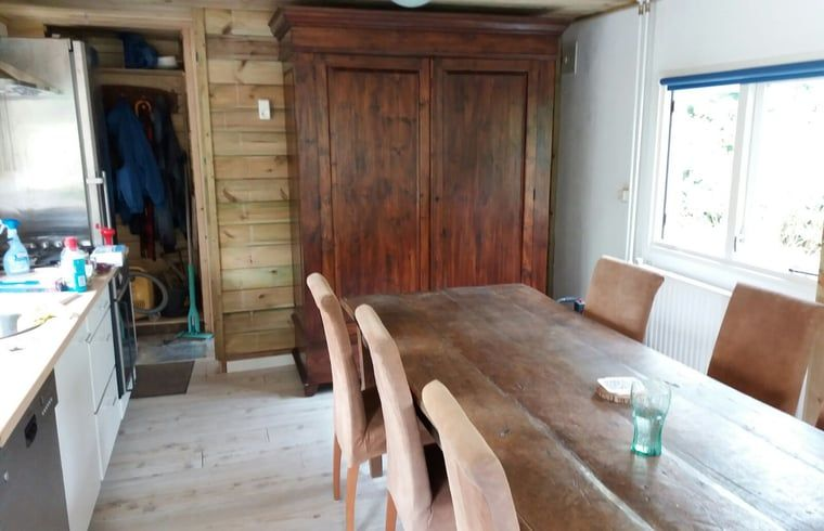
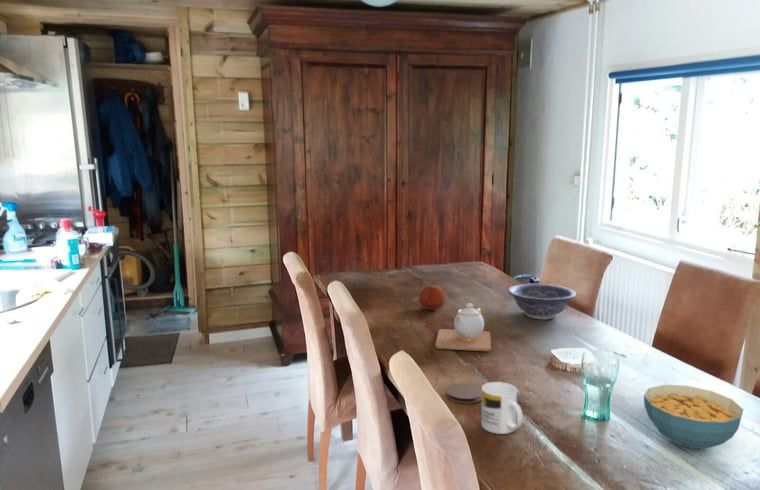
+ decorative bowl (541, 303)
+ fruit (432, 297)
+ coaster (464, 393)
+ cereal bowl (690, 422)
+ mug (503, 410)
+ teapot (463, 322)
